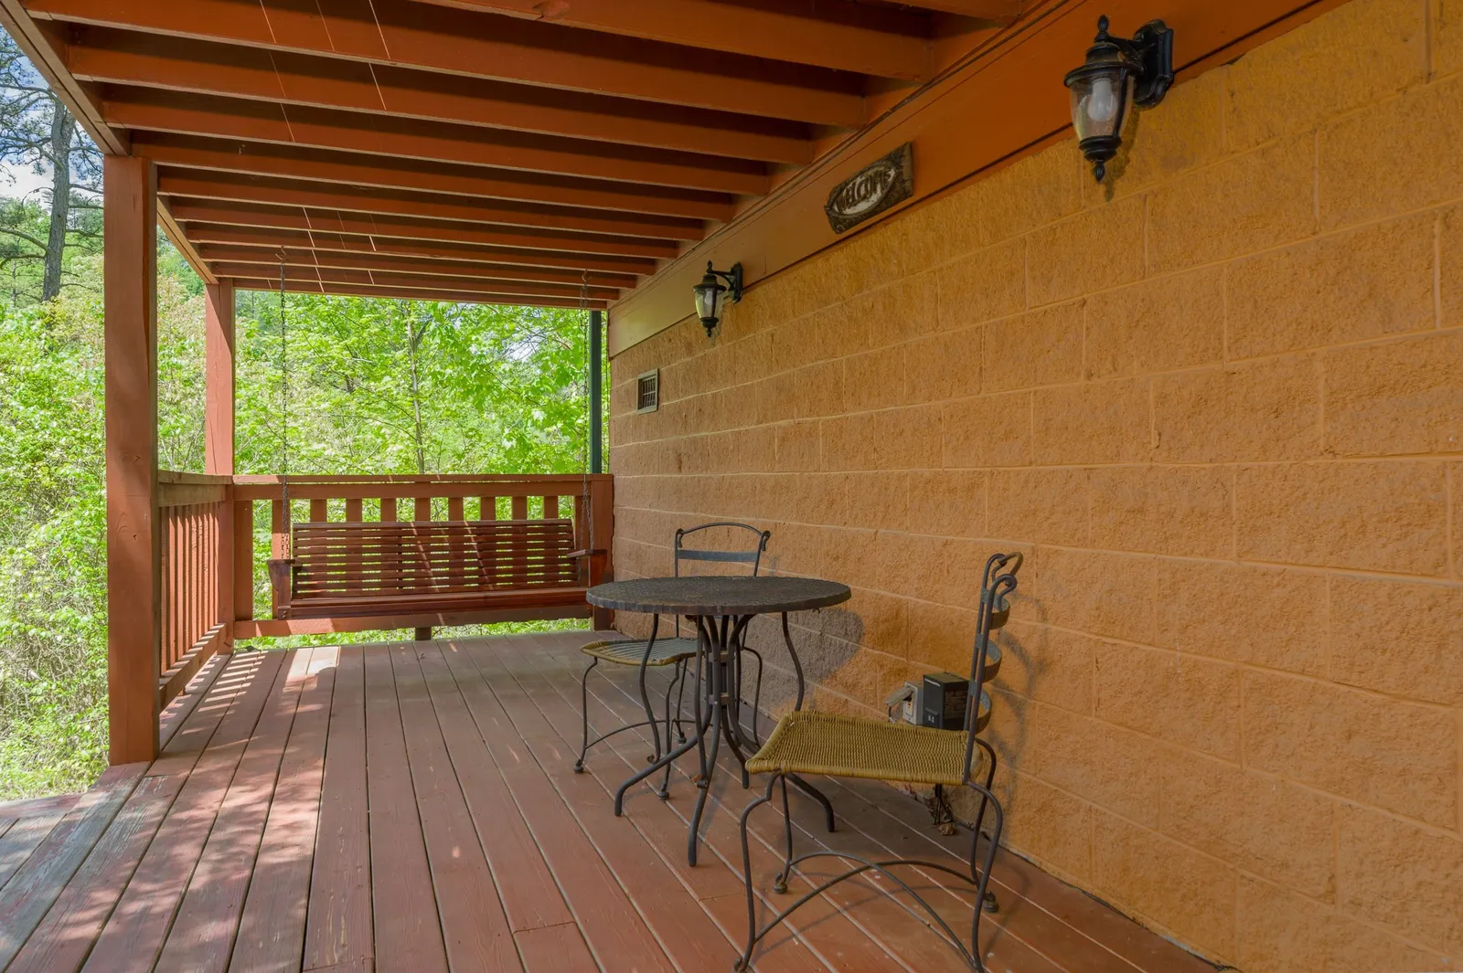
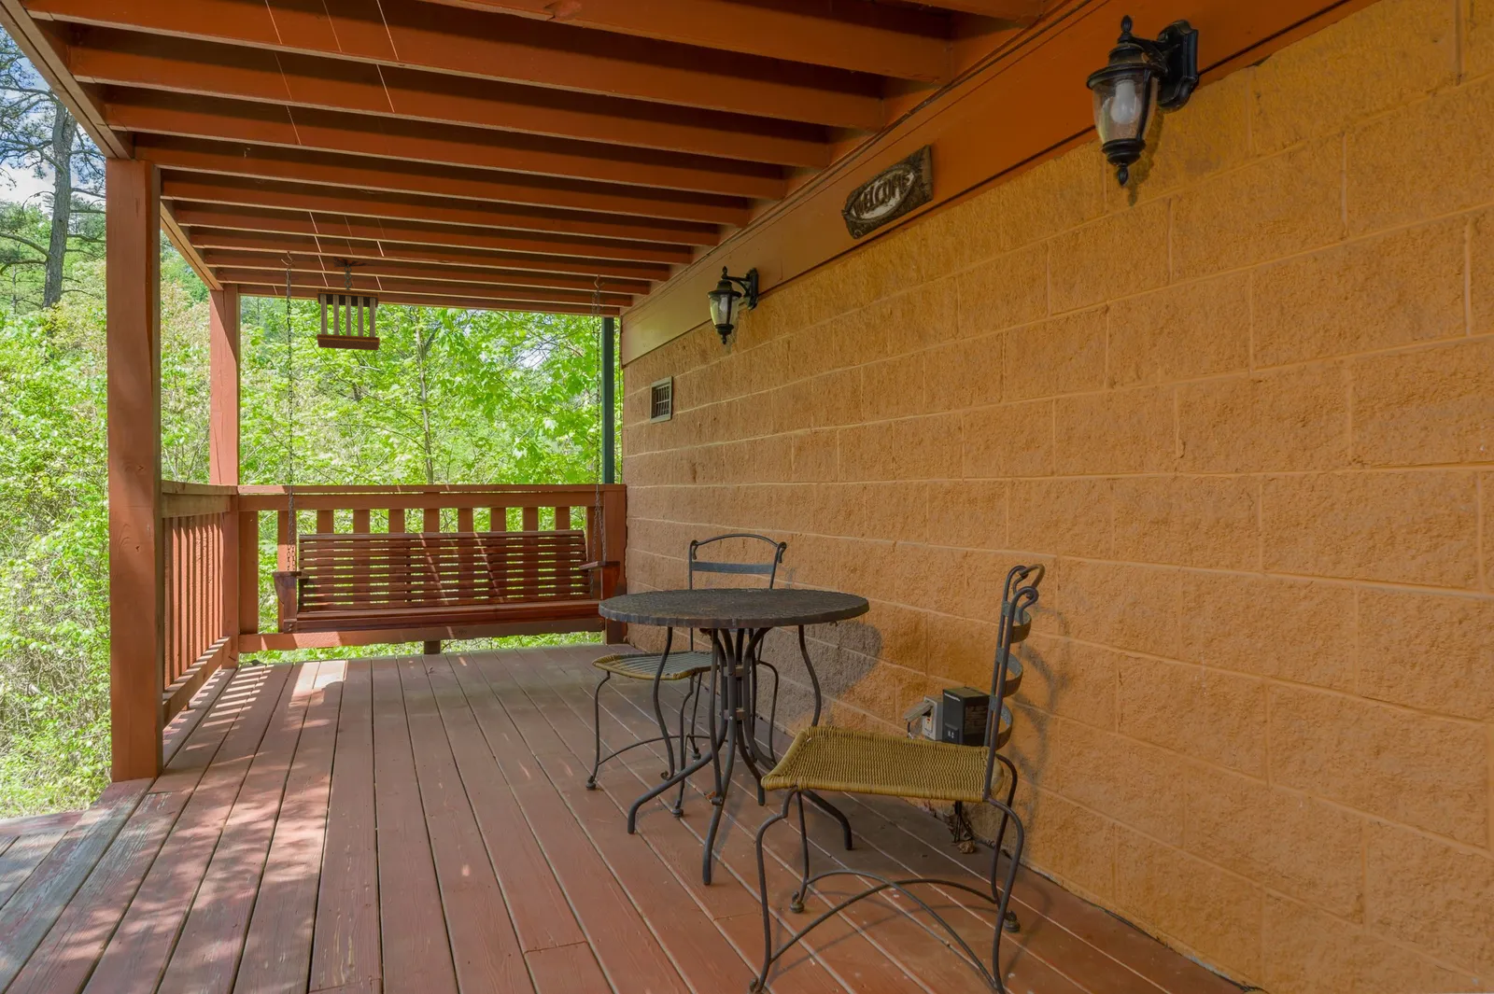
+ wind chime (349, 303)
